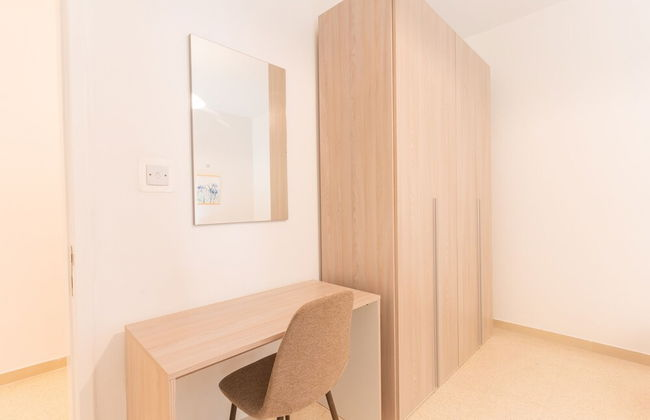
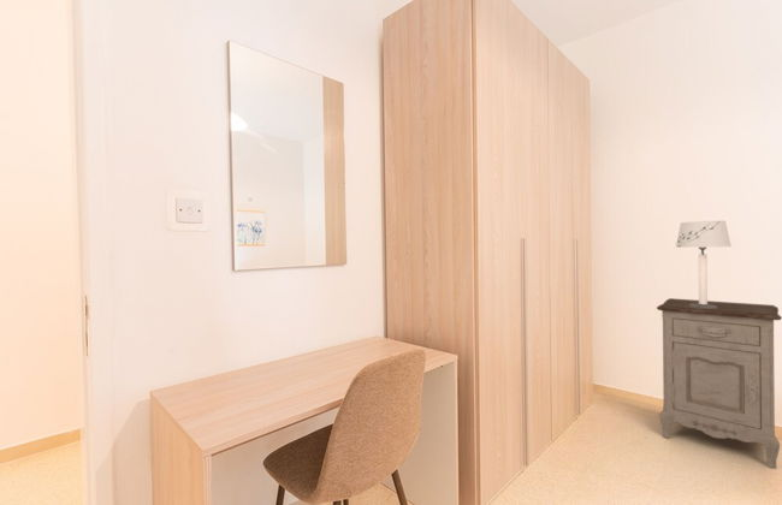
+ nightstand (716, 373)
+ table lamp (703, 263)
